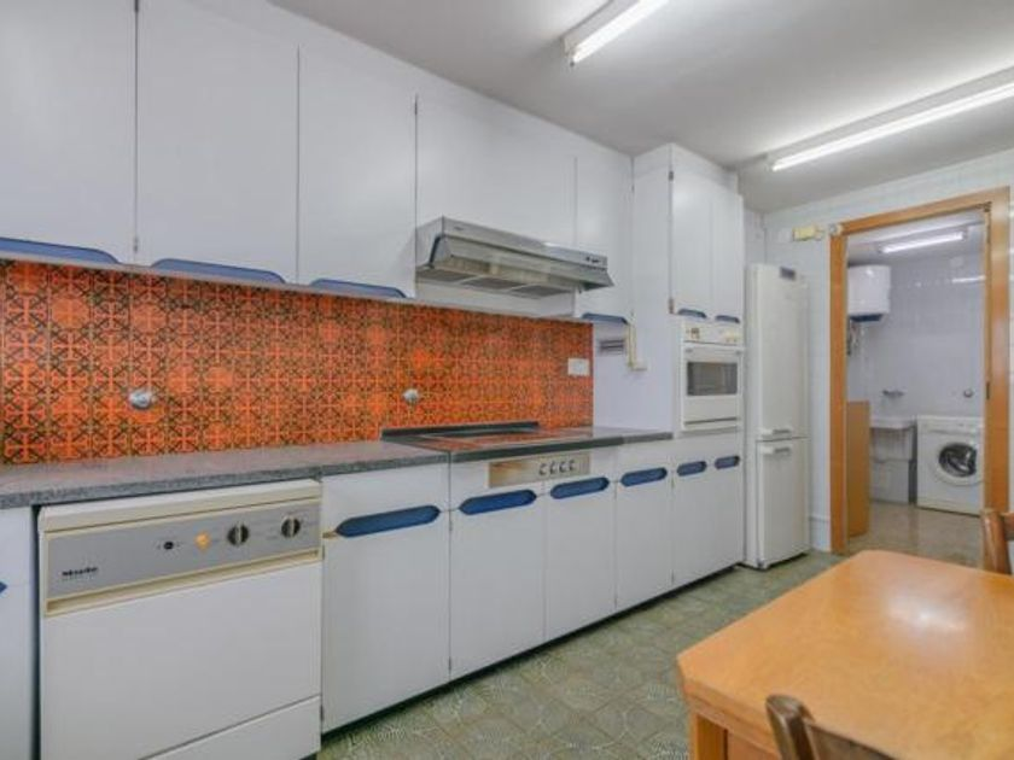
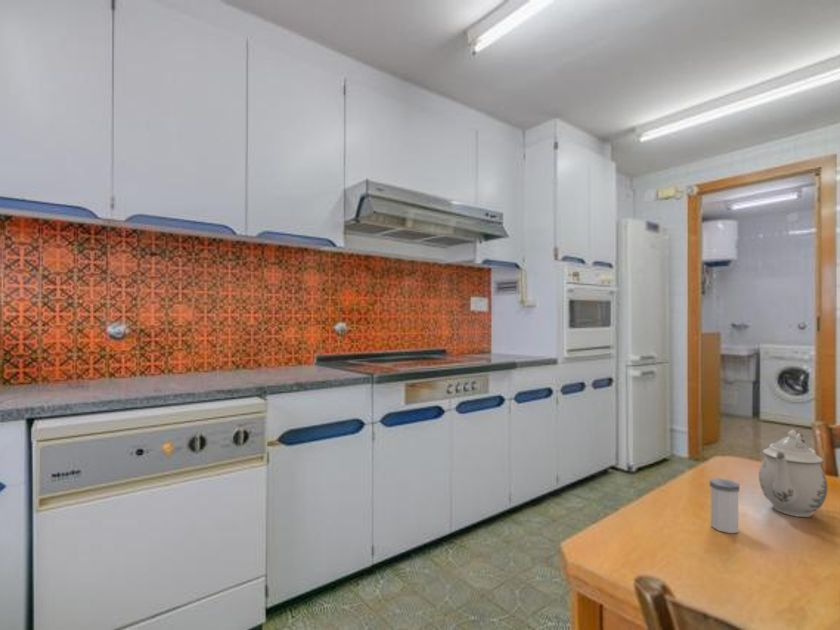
+ teapot (791, 470)
+ salt shaker (724, 505)
